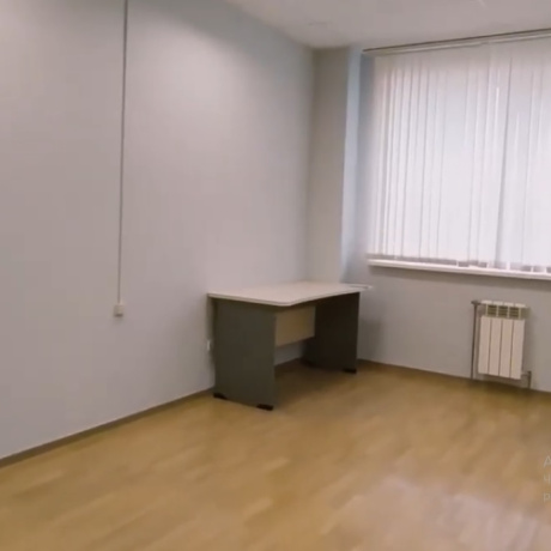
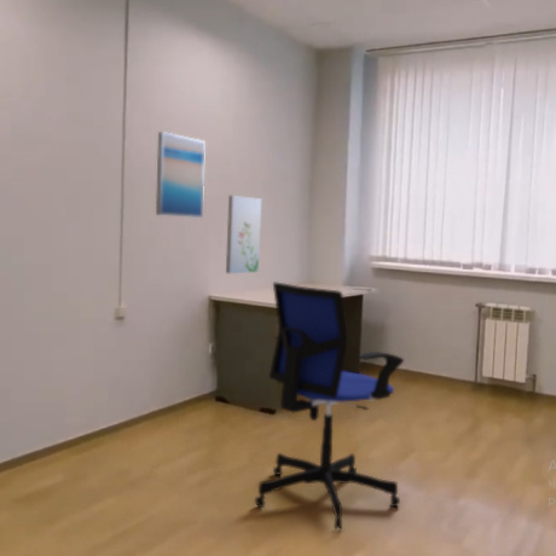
+ wall art (244, 234)
+ office chair (324, 390)
+ wall art (181, 176)
